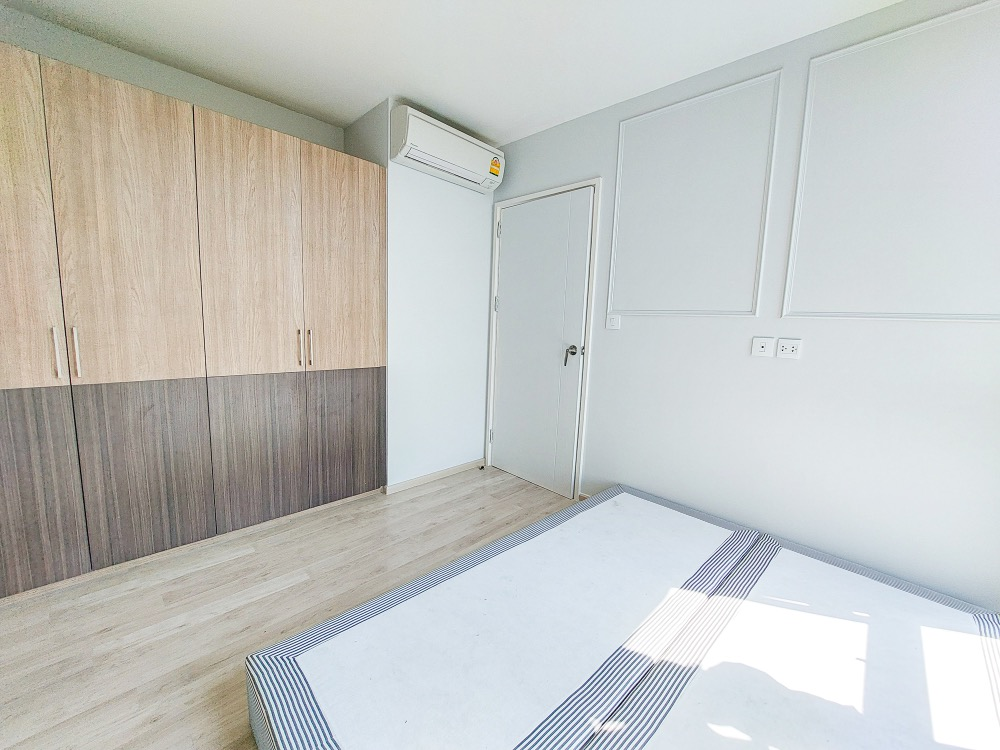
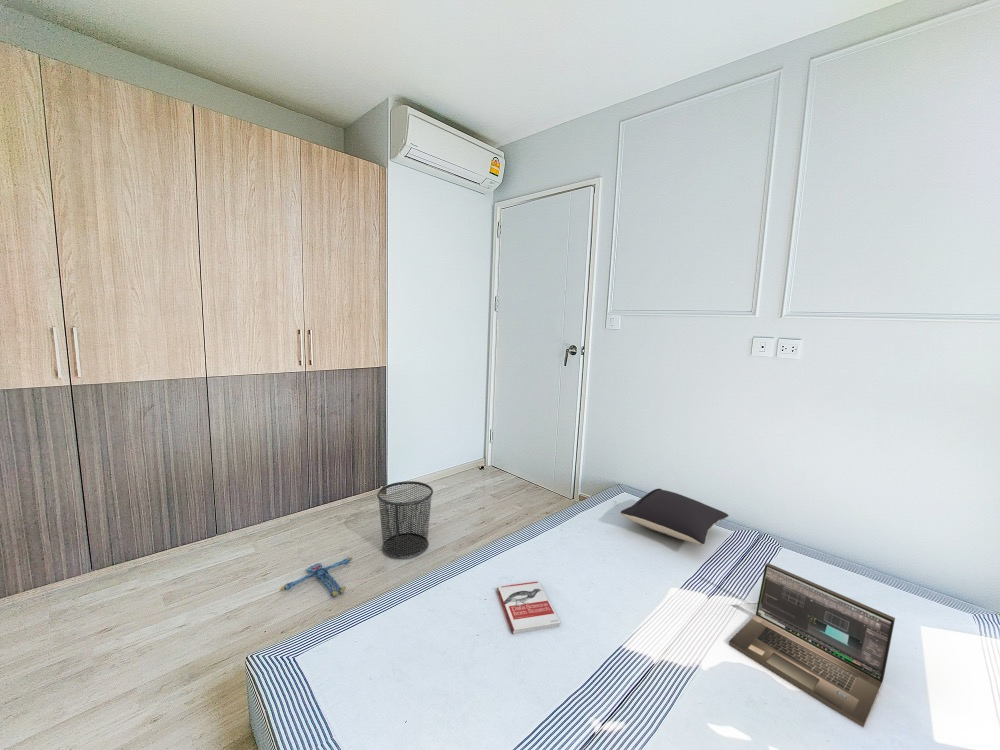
+ laptop (807, 631)
+ book (526, 605)
+ pillow (674, 514)
+ waste bin (405, 518)
+ plush toy (324, 578)
